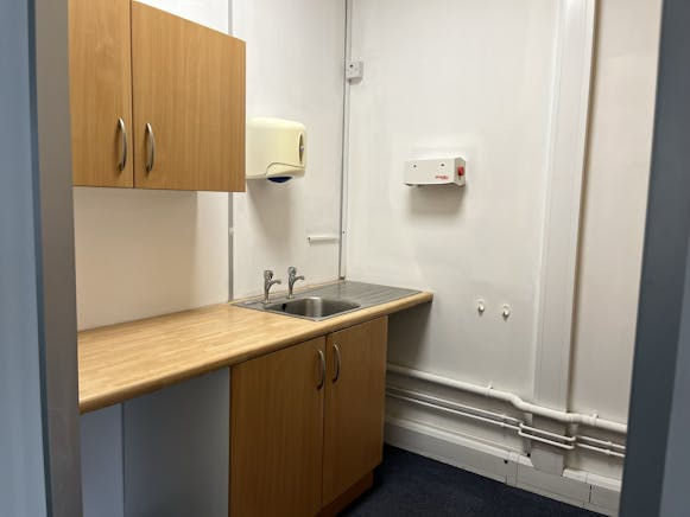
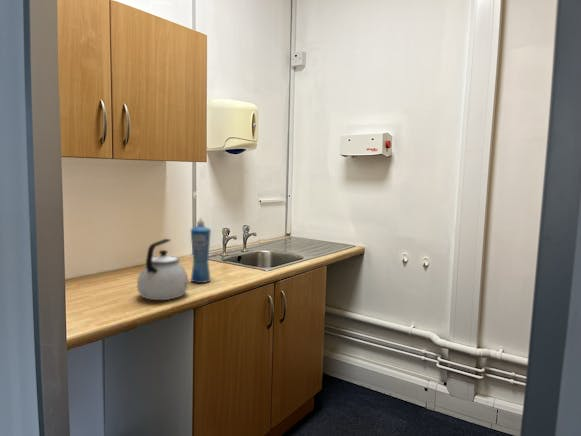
+ squeeze bottle (200, 249)
+ kettle (163, 268)
